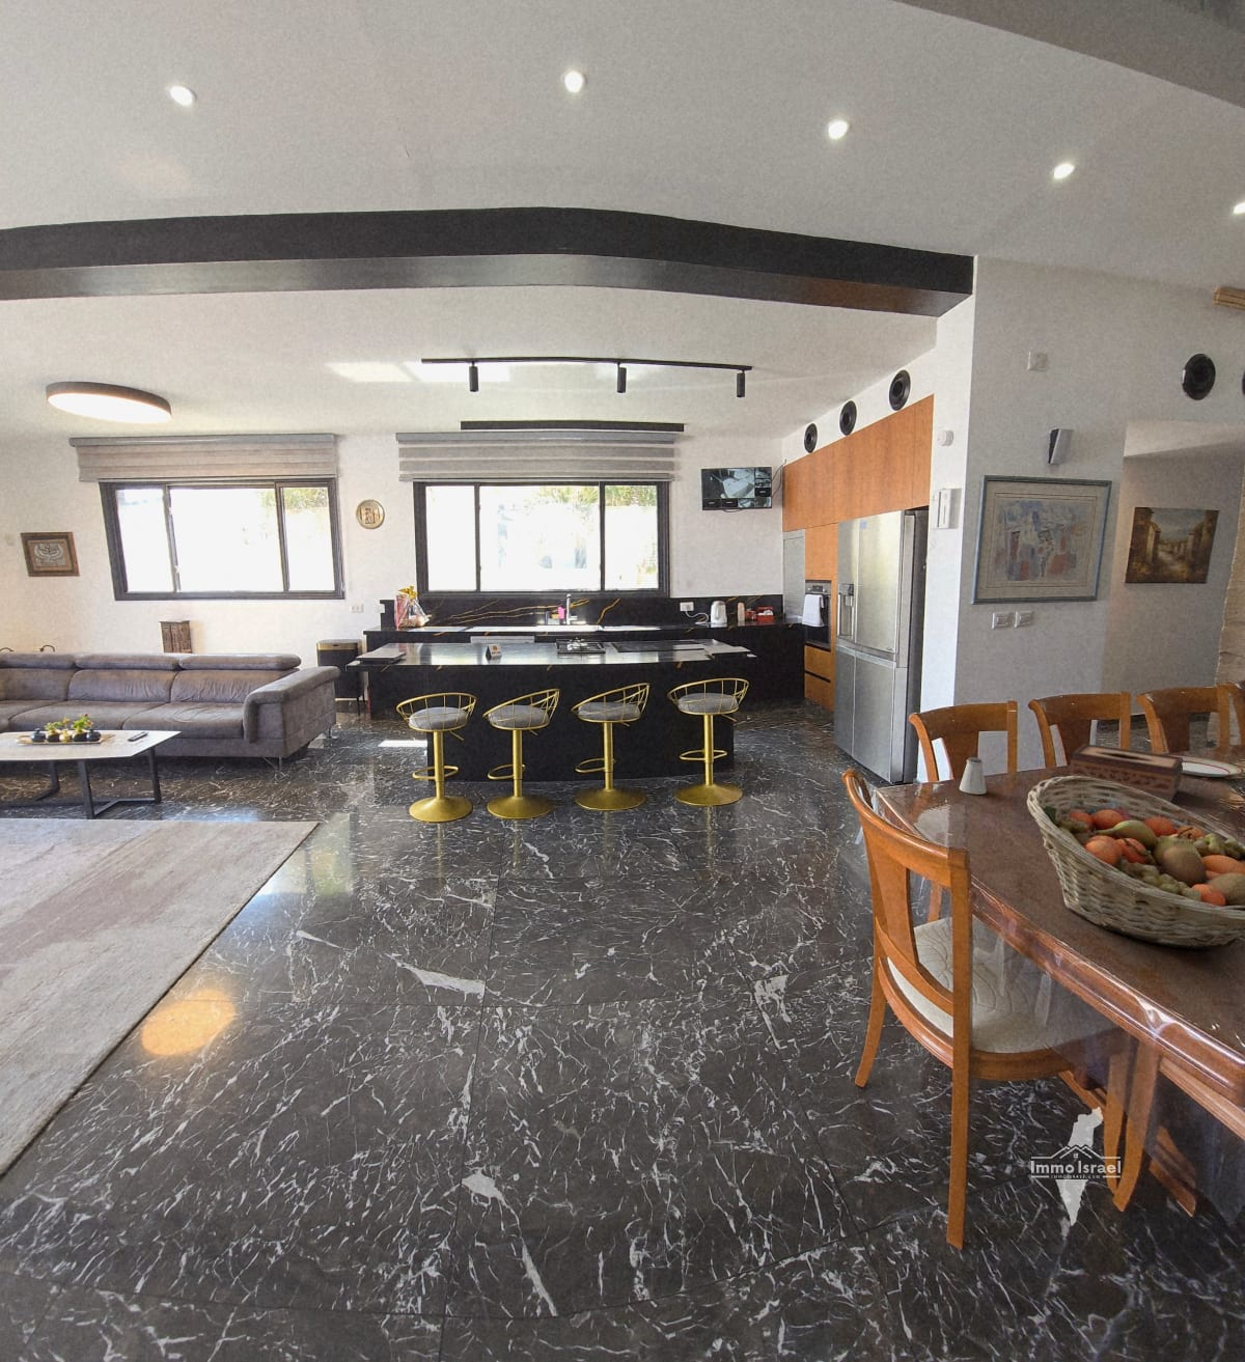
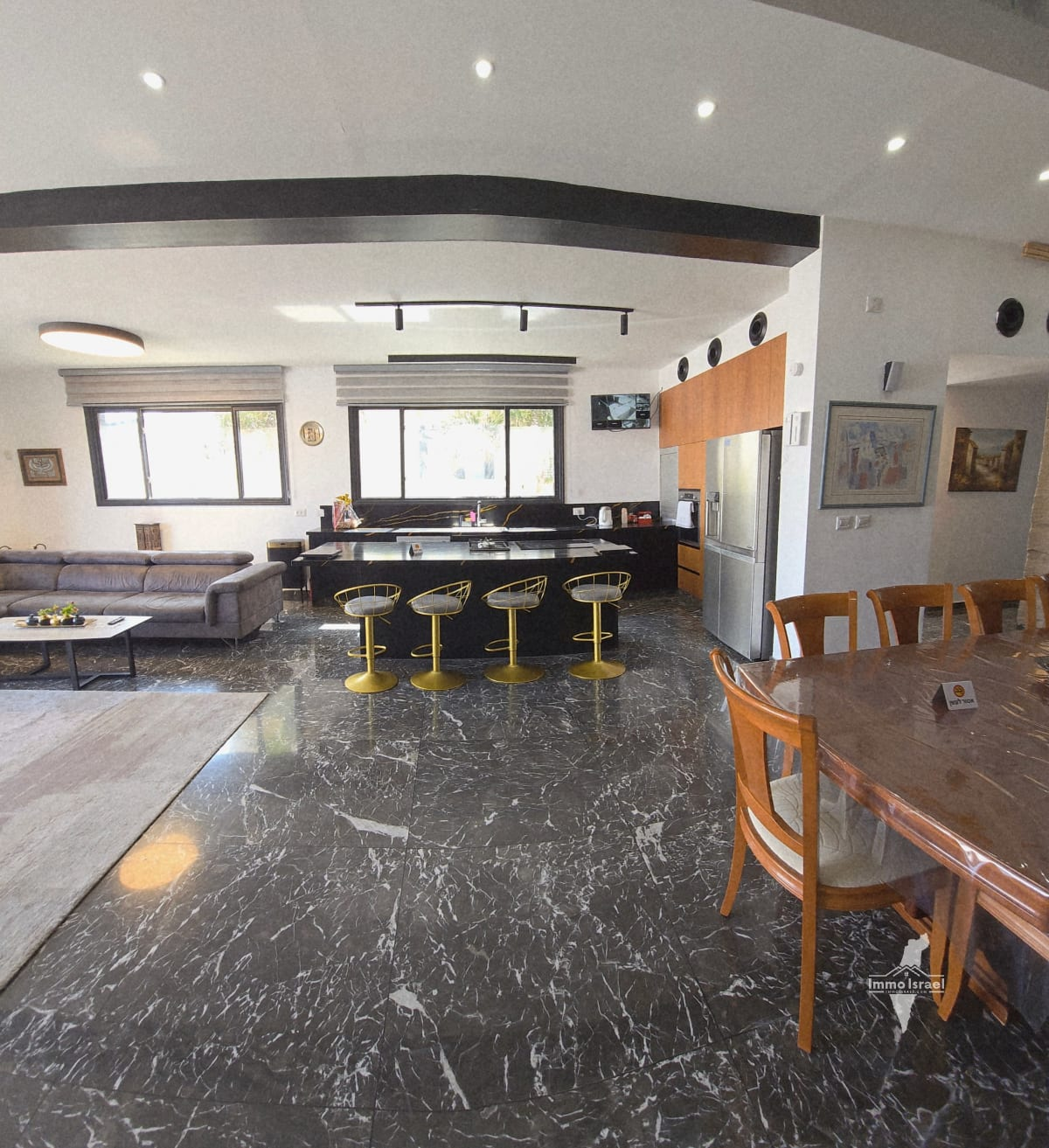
- saltshaker (973, 774)
- fruit basket (1142, 854)
- tissue box (1125, 770)
- plate (1195, 766)
